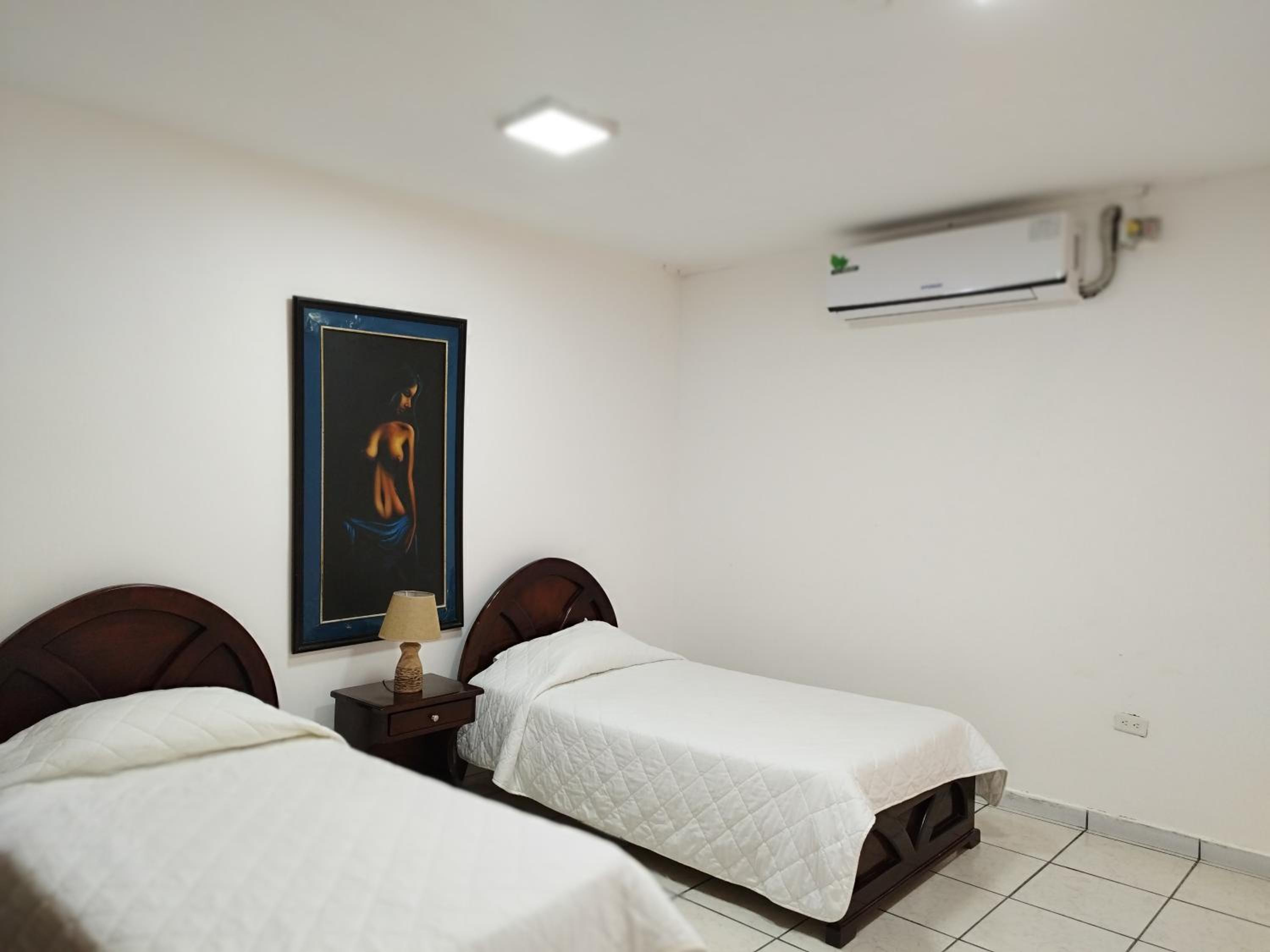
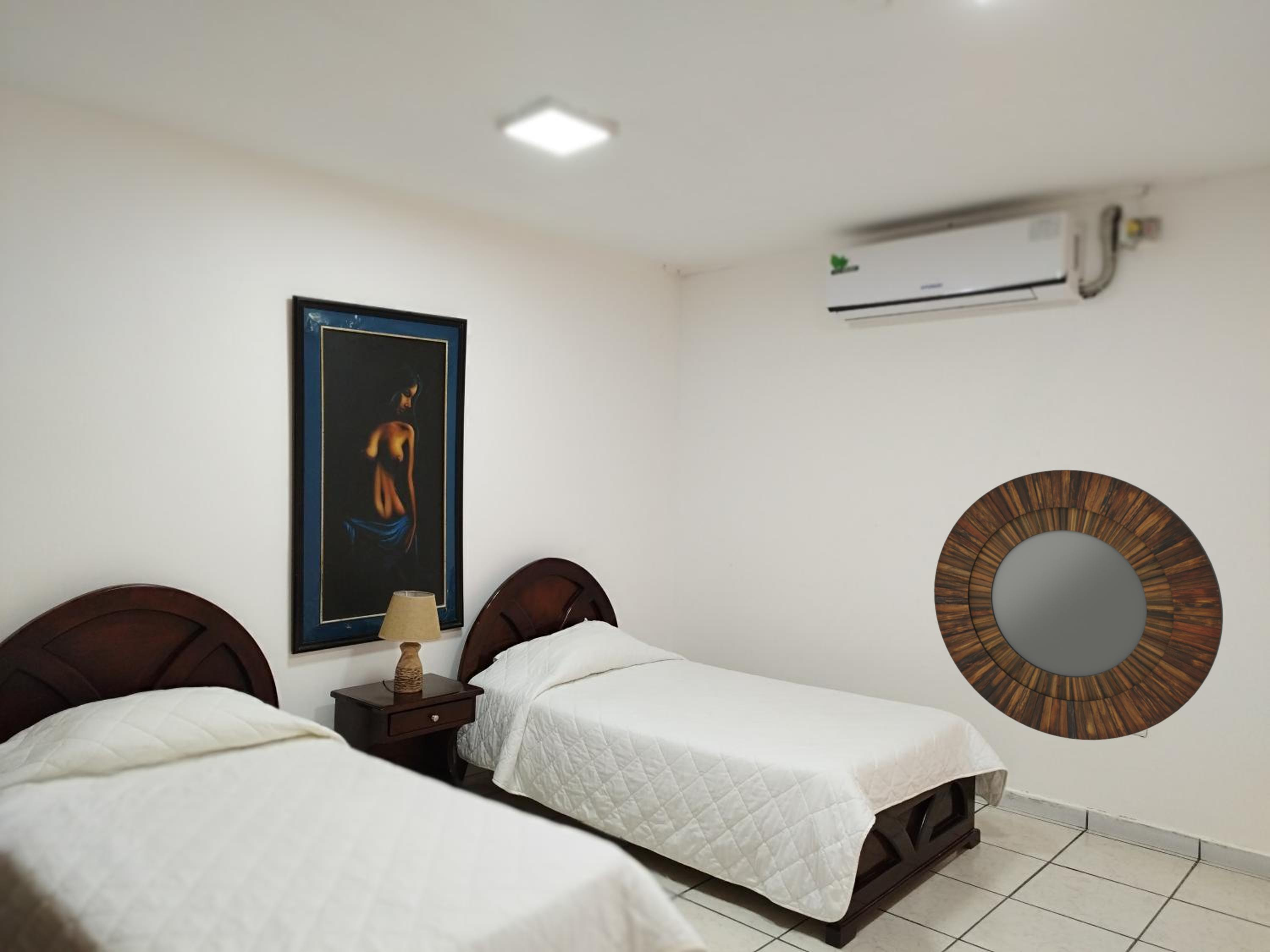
+ home mirror (1065, 603)
